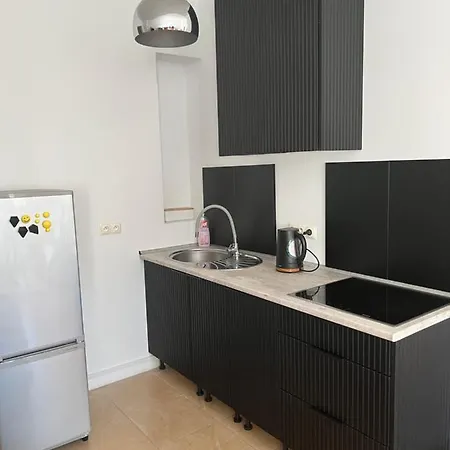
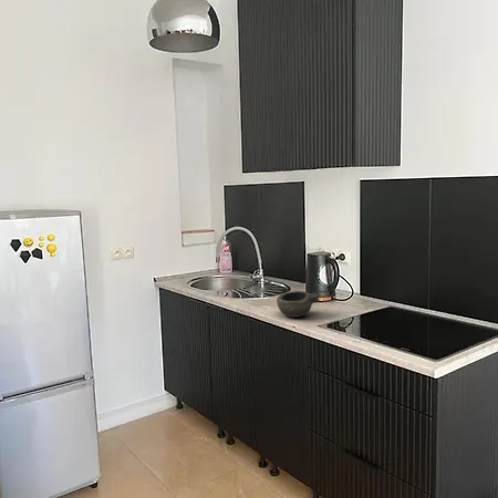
+ bowl (297, 304)
